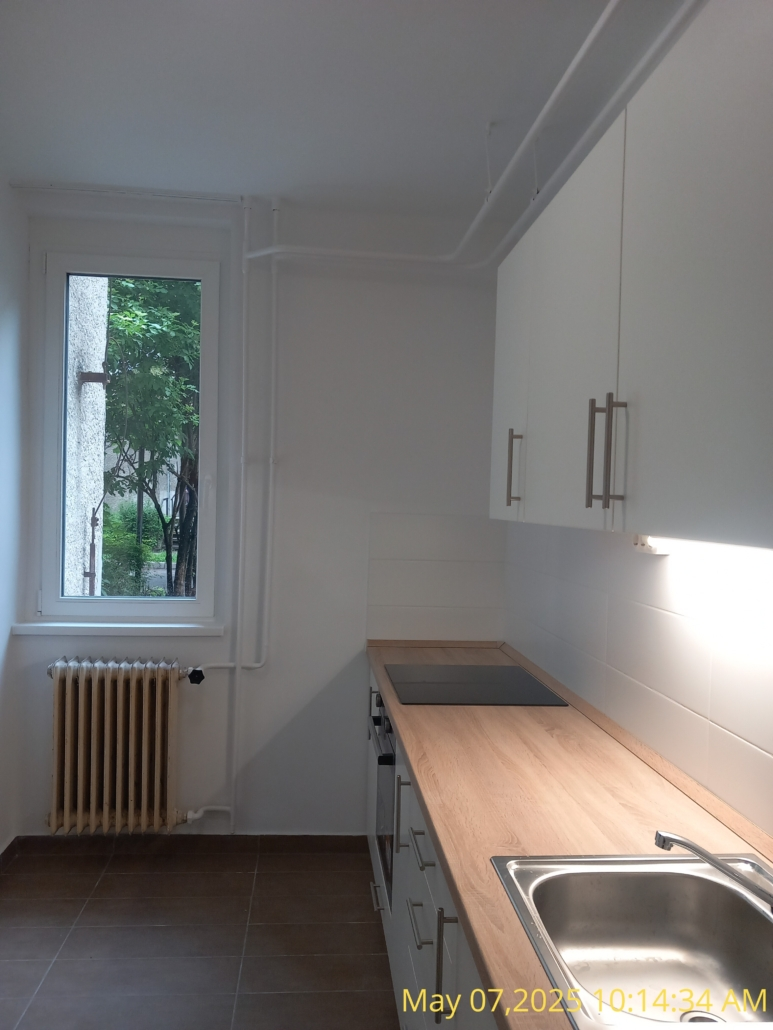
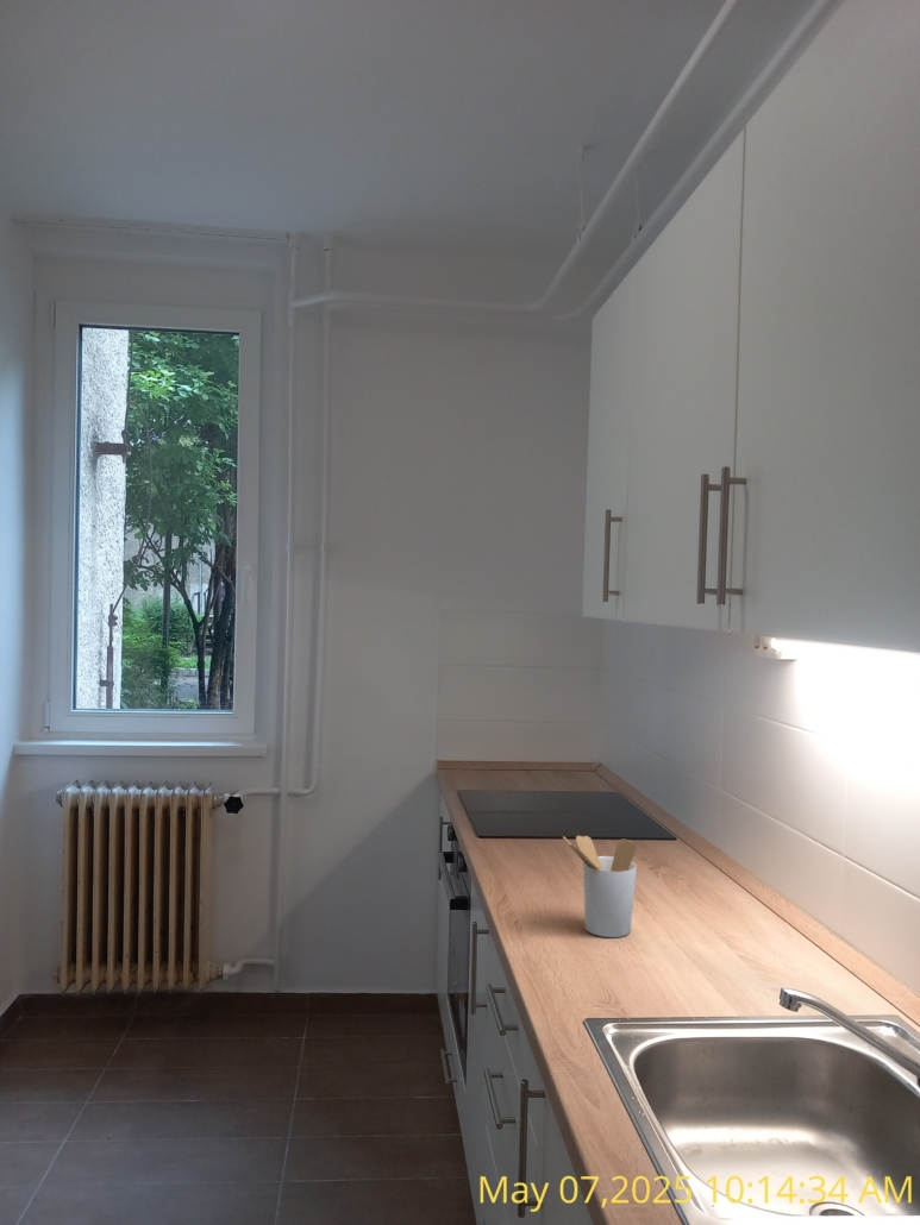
+ utensil holder (597, 881)
